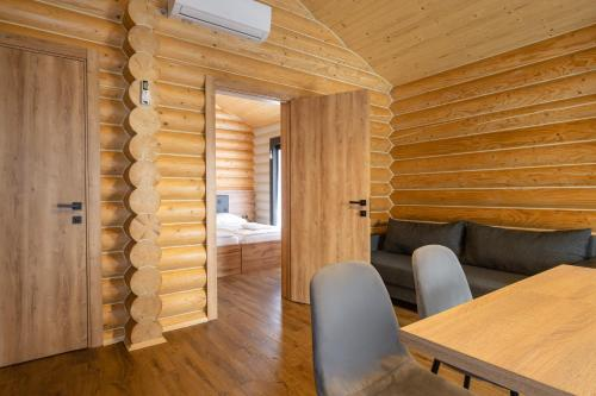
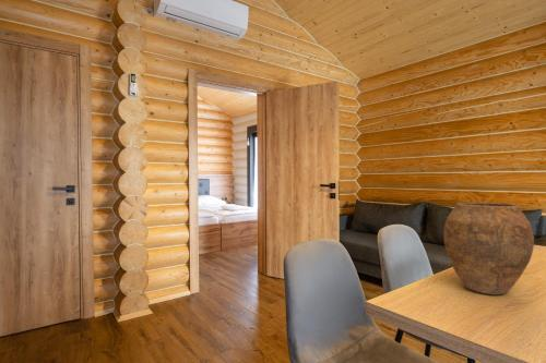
+ vase (485, 246)
